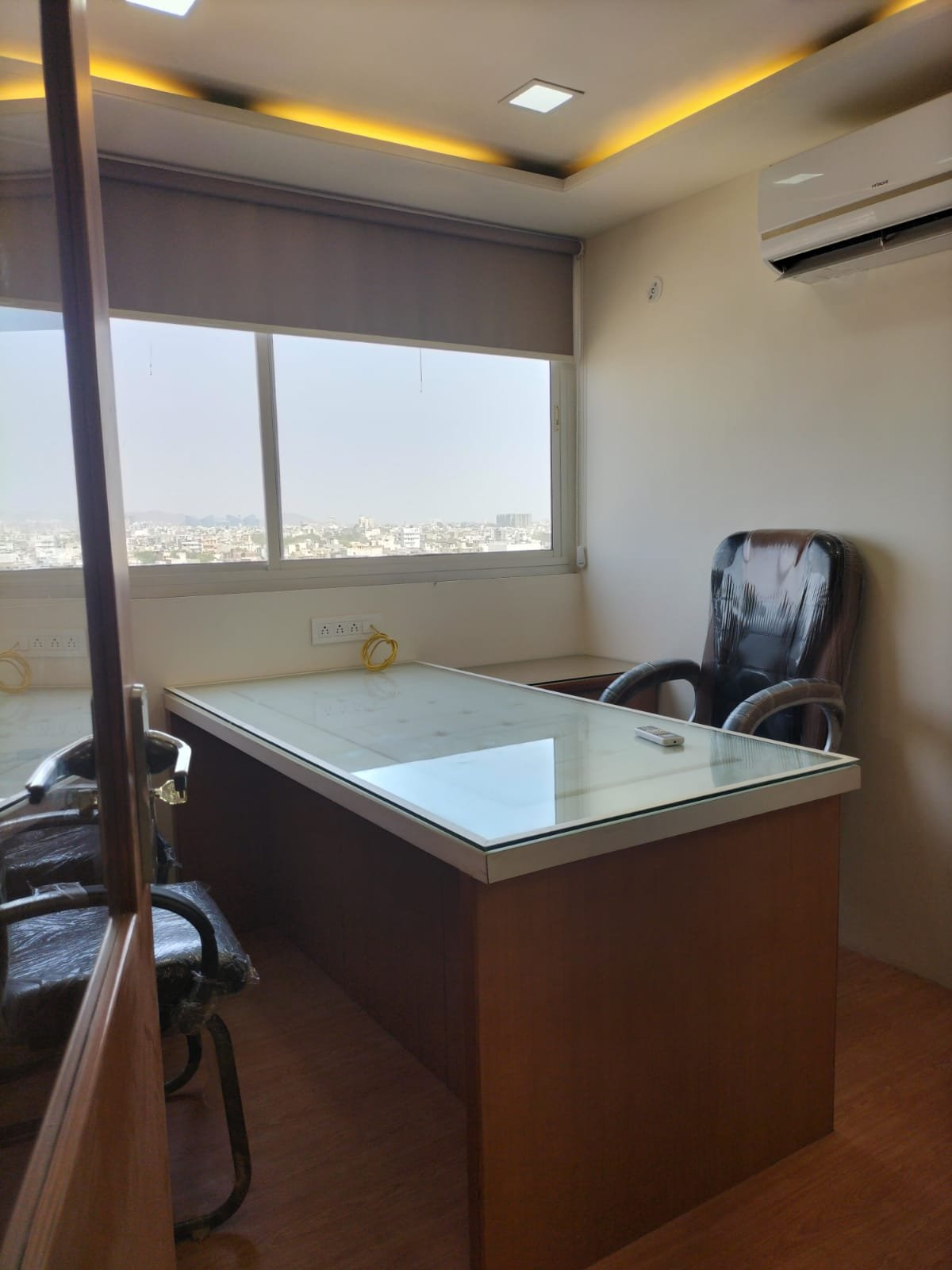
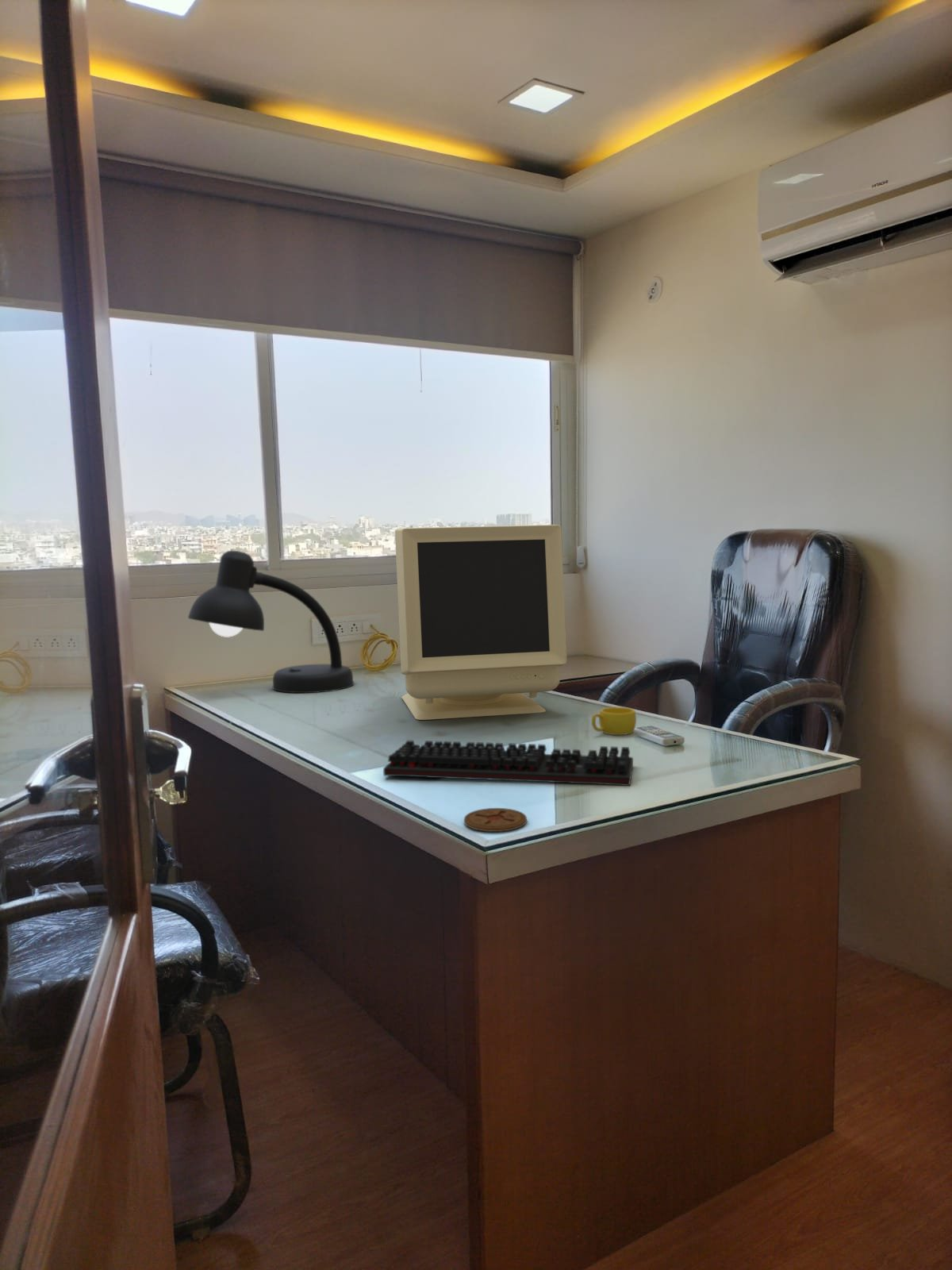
+ desk lamp (263, 620)
+ cup (612, 722)
+ monitor (469, 617)
+ keyboard (509, 761)
+ coaster (495, 819)
